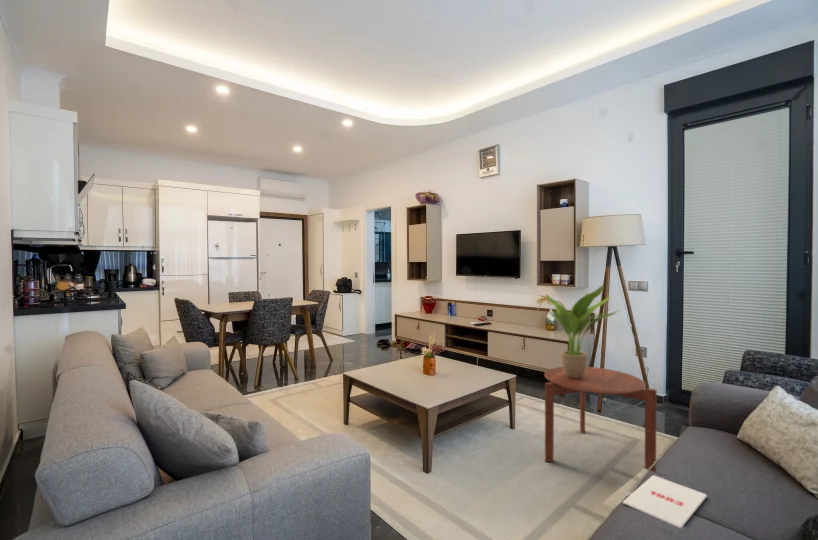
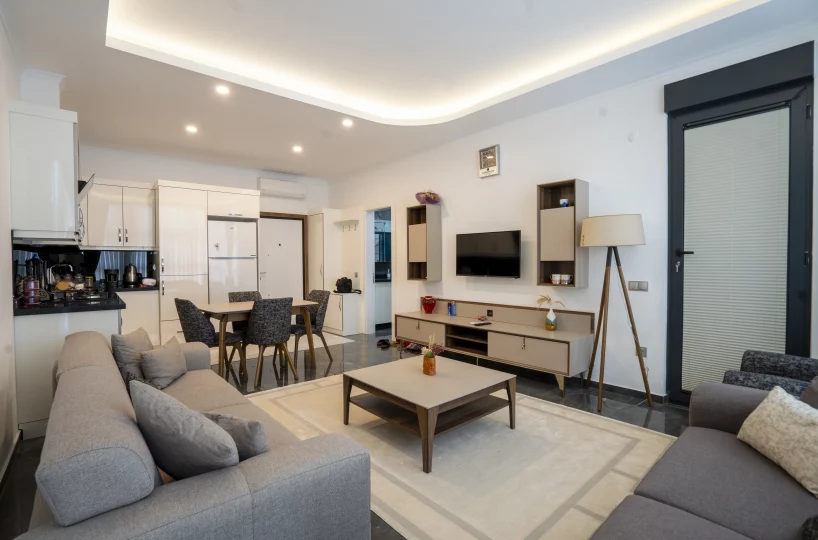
- potted plant (581, 329)
- magazine (665, 498)
- side table (584, 416)
